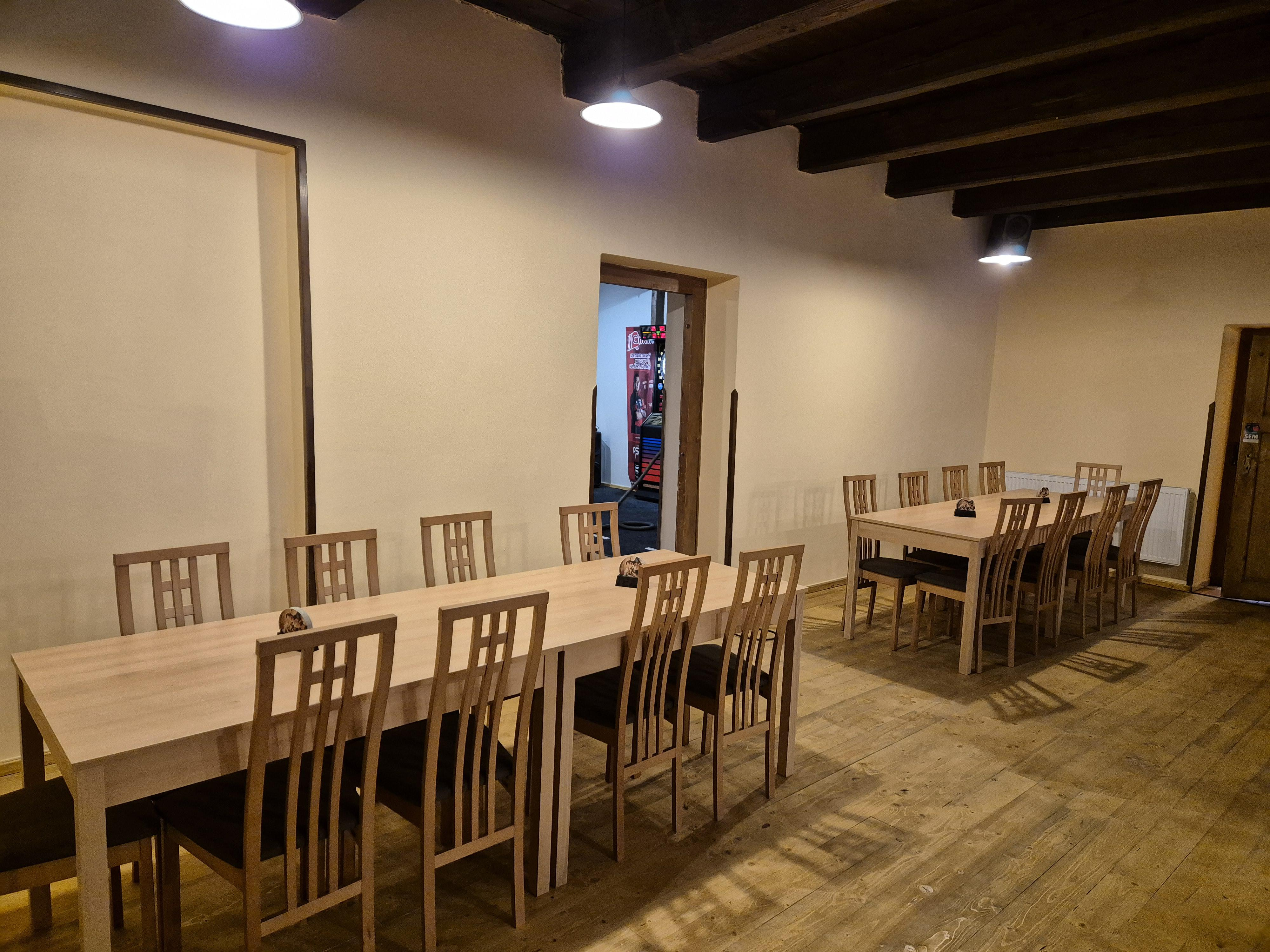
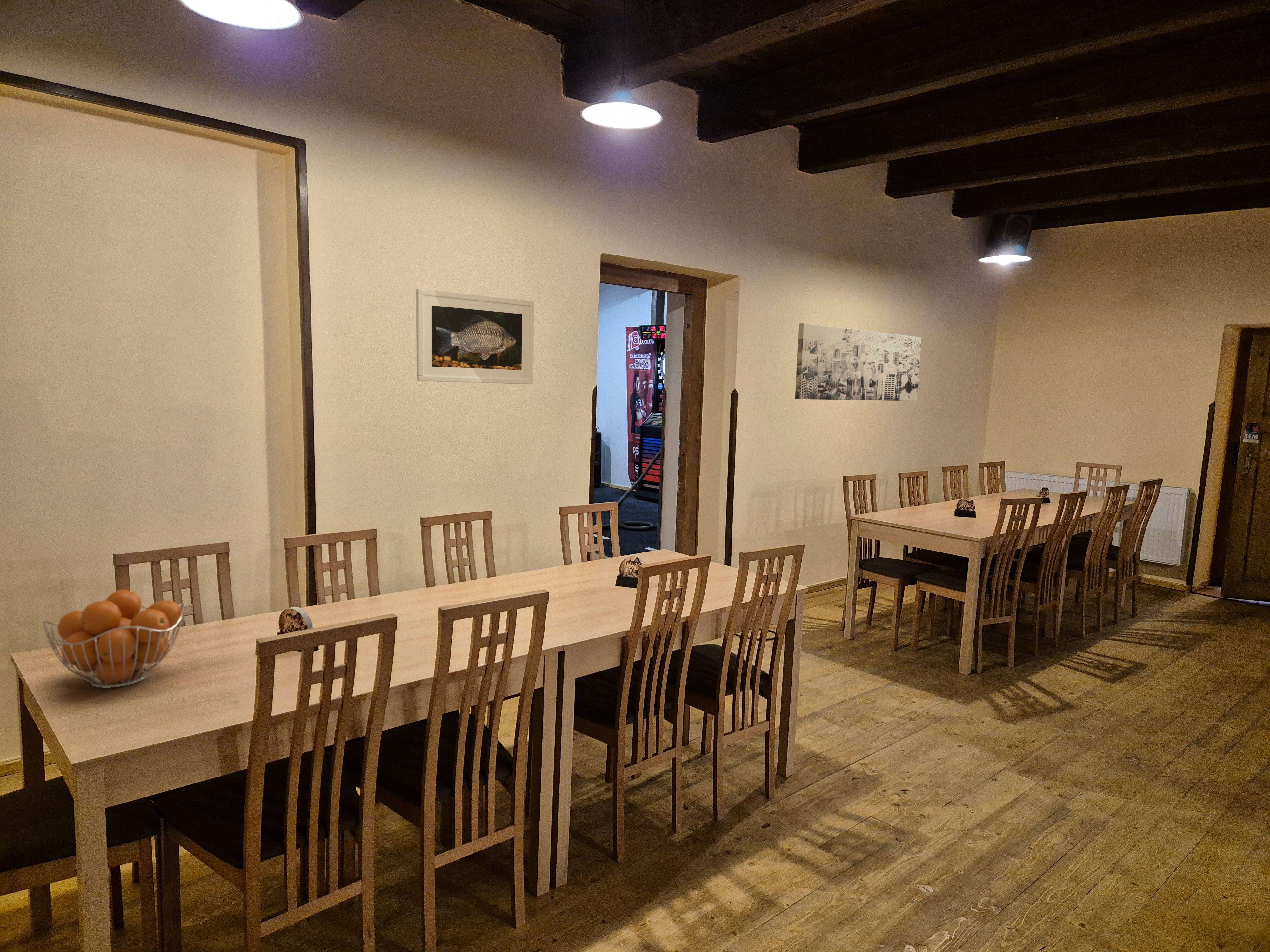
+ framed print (478, 339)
+ fruit basket (117, 638)
+ wall art (863, 366)
